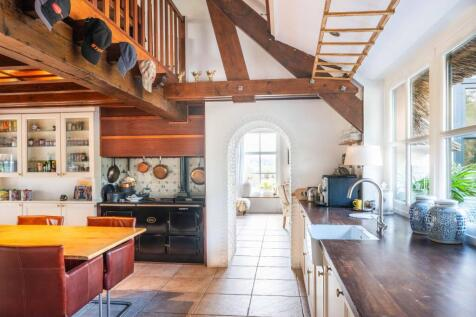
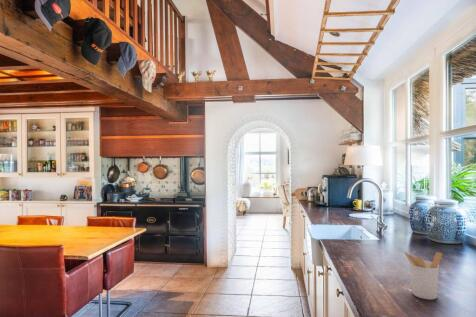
+ utensil holder (421, 273)
